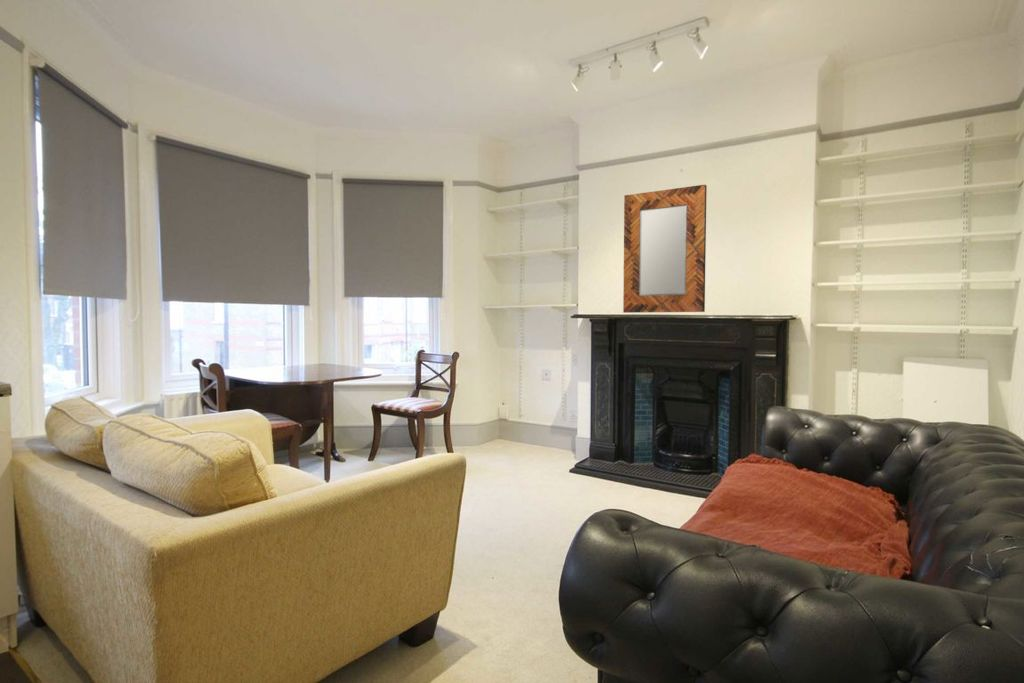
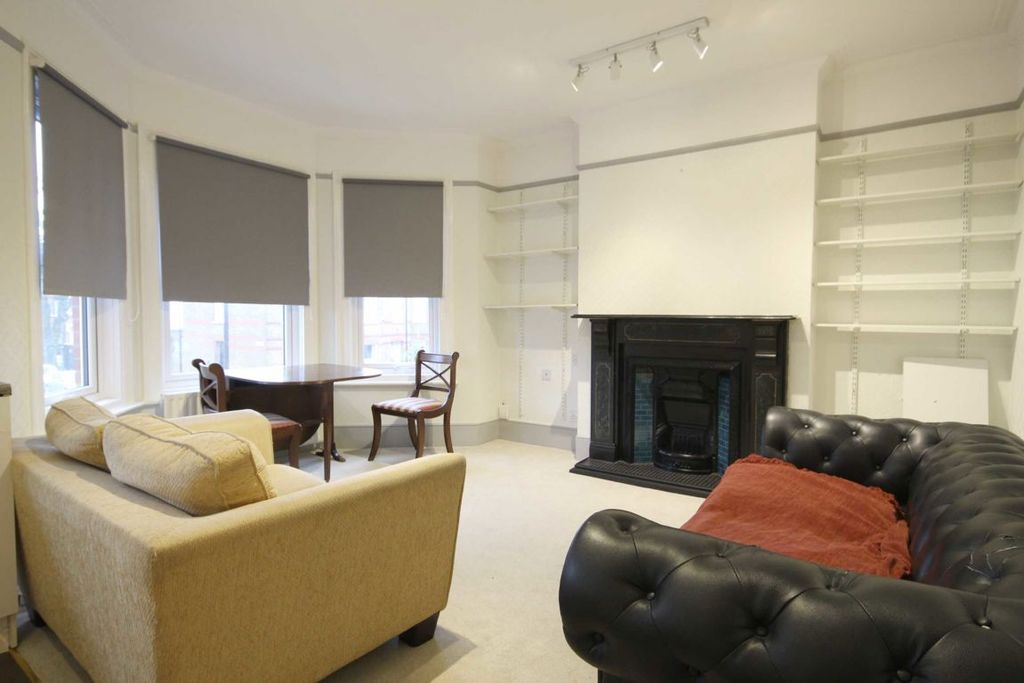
- home mirror (663, 251)
